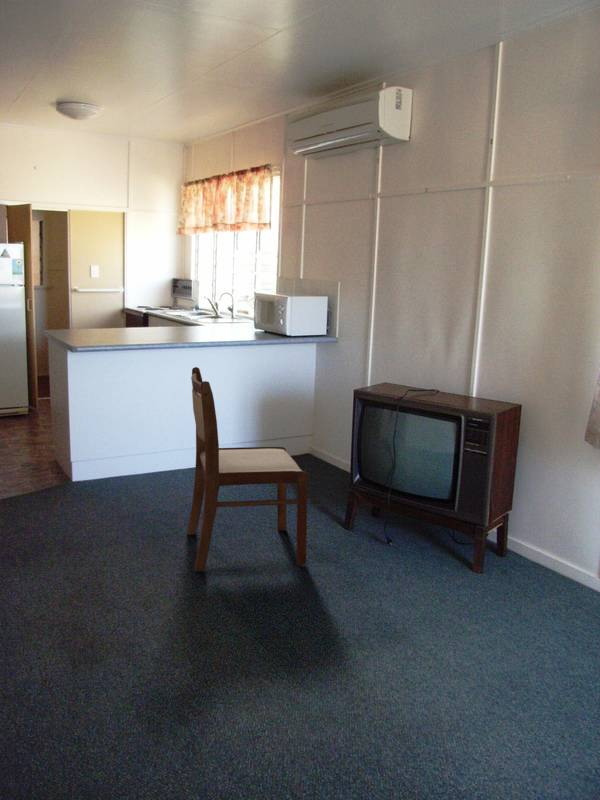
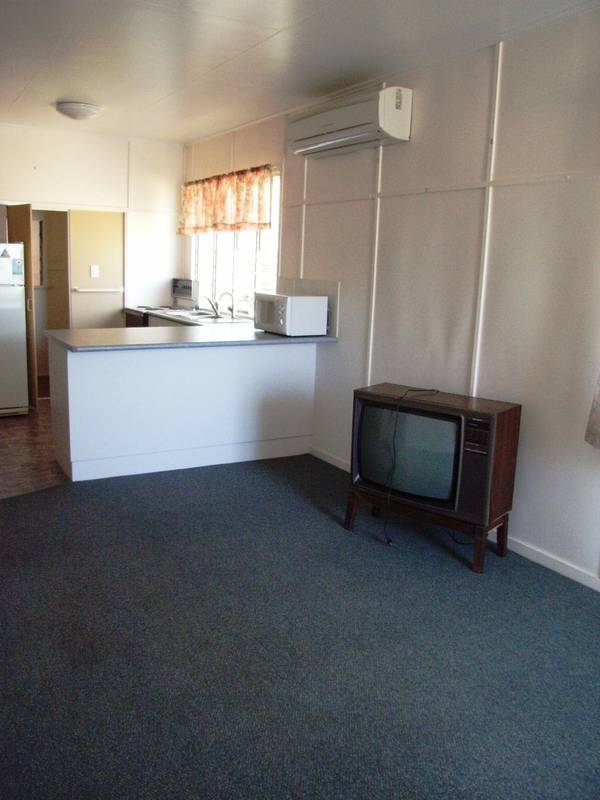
- dining chair (245, 463)
